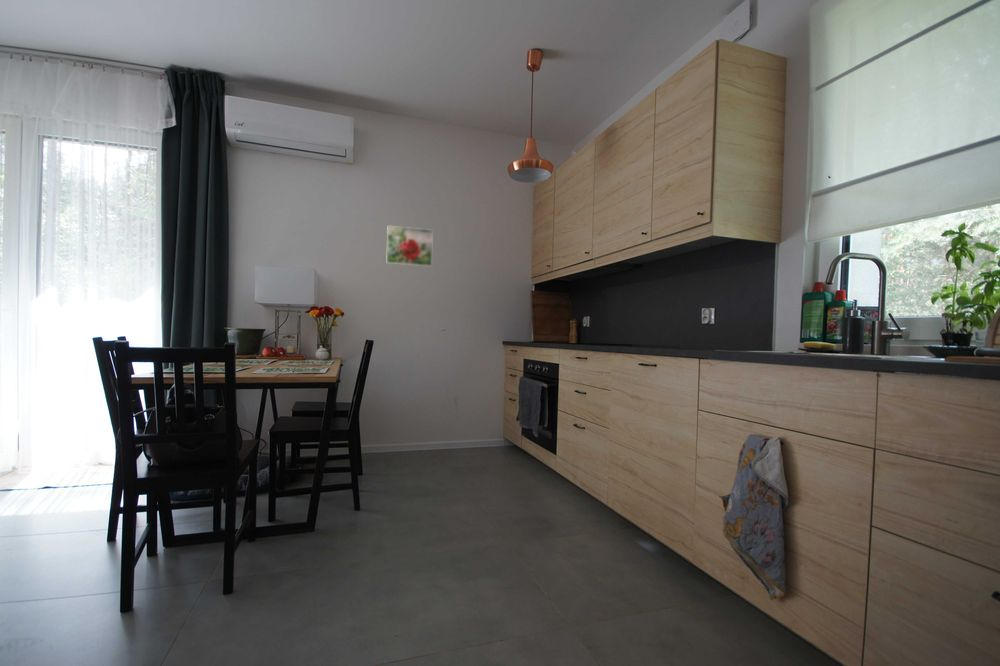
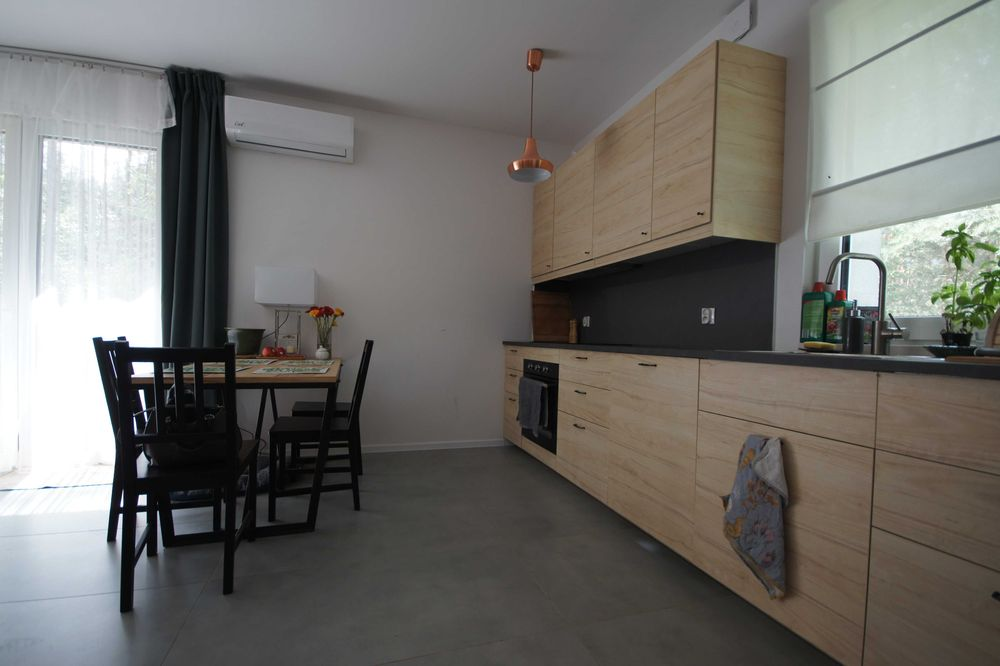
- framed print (409, 246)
